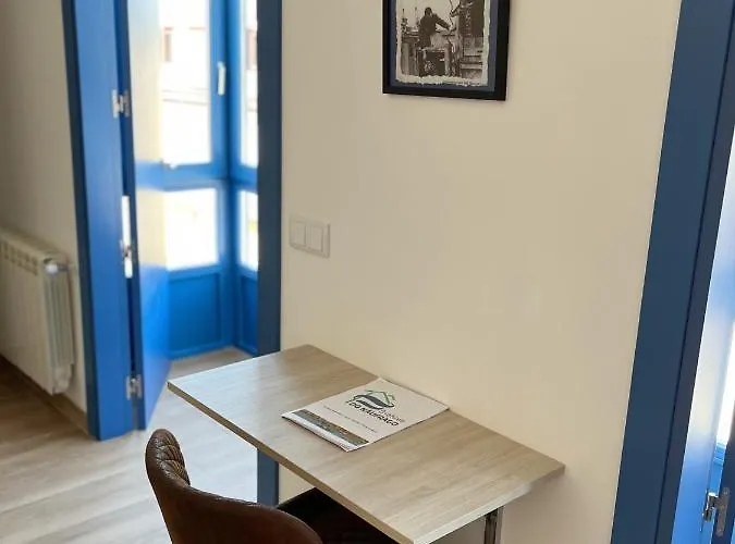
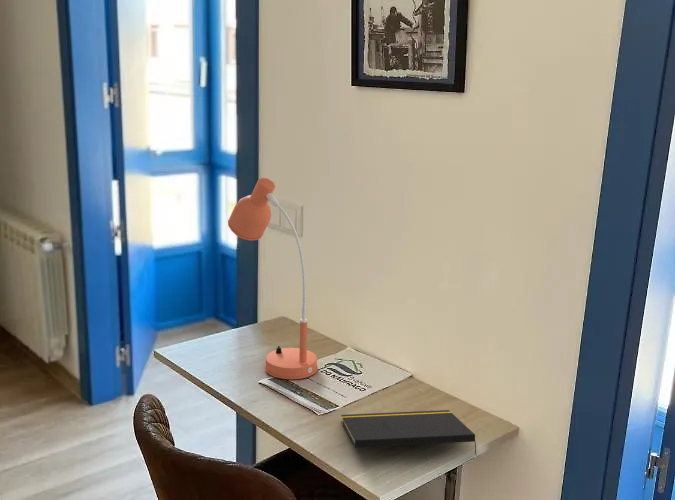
+ desk lamp (301, 266)
+ notepad (405, 427)
